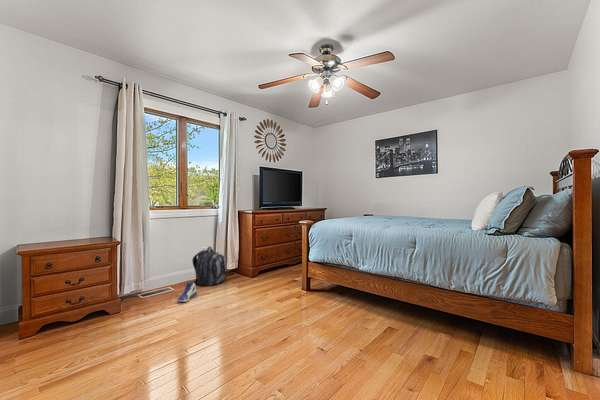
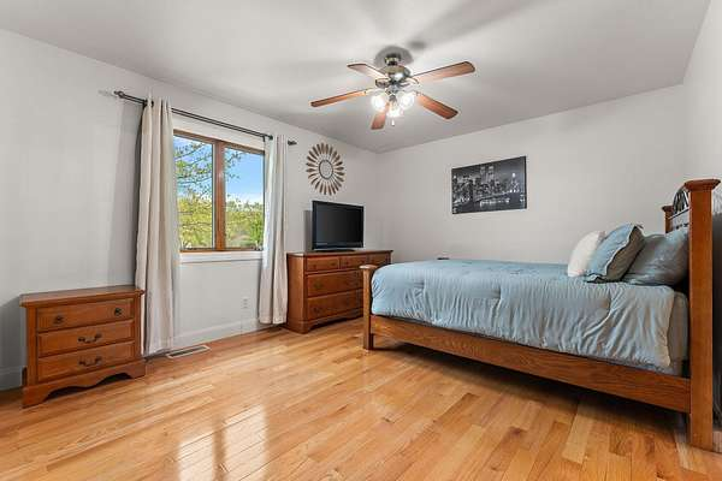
- sneaker (187, 290)
- backpack (209, 264)
